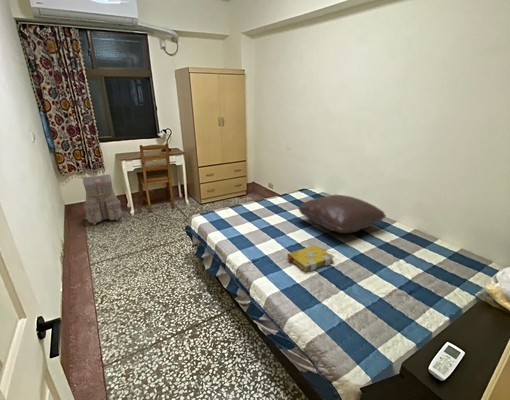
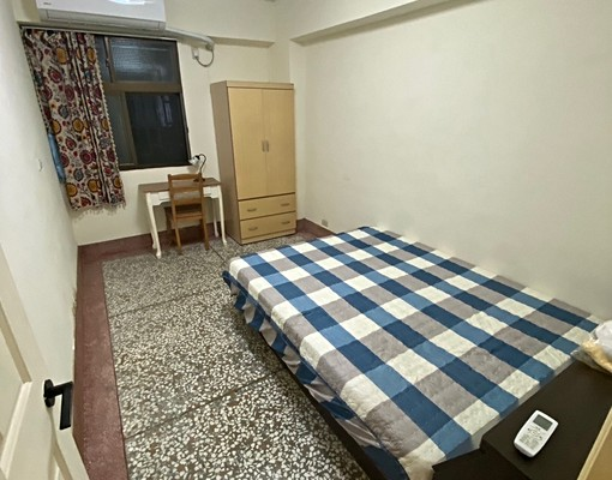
- spell book (309, 257)
- pillow (339, 212)
- backpack (100, 197)
